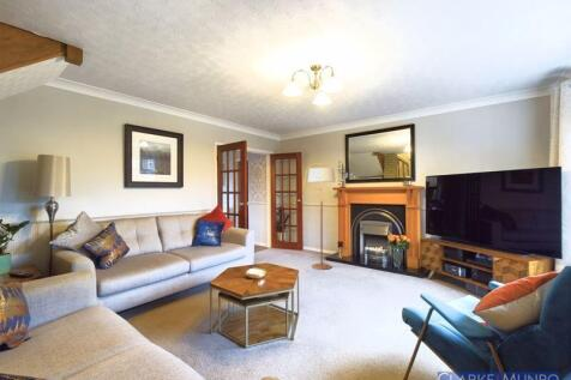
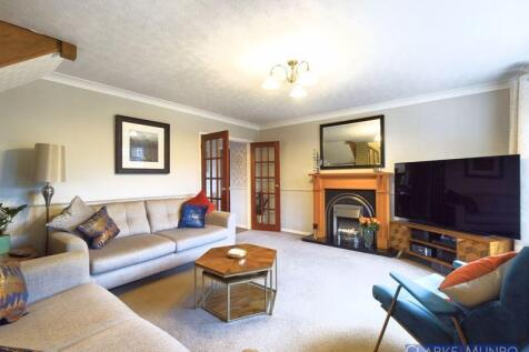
- floor lamp (320, 215)
